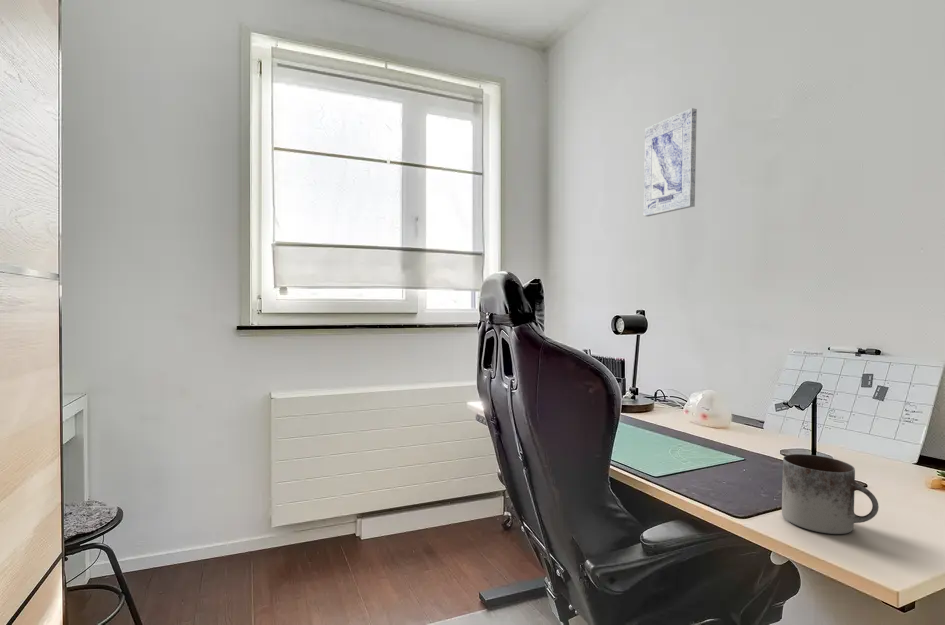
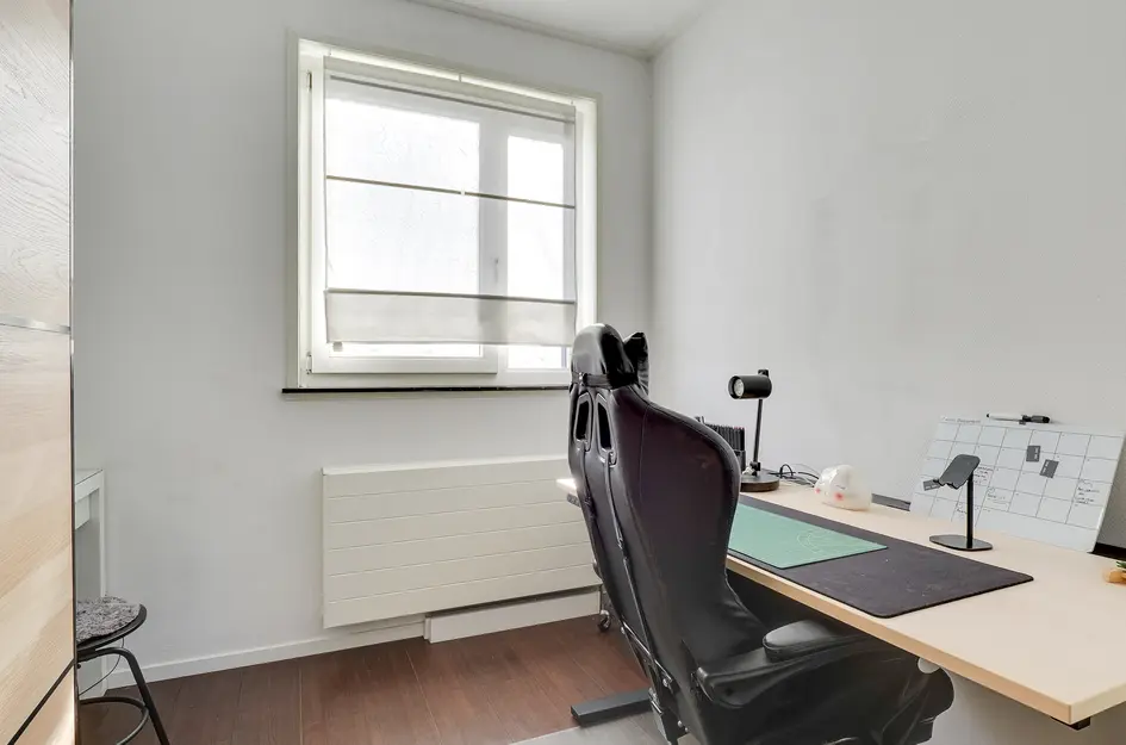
- mug (828, 494)
- wall art (668, 165)
